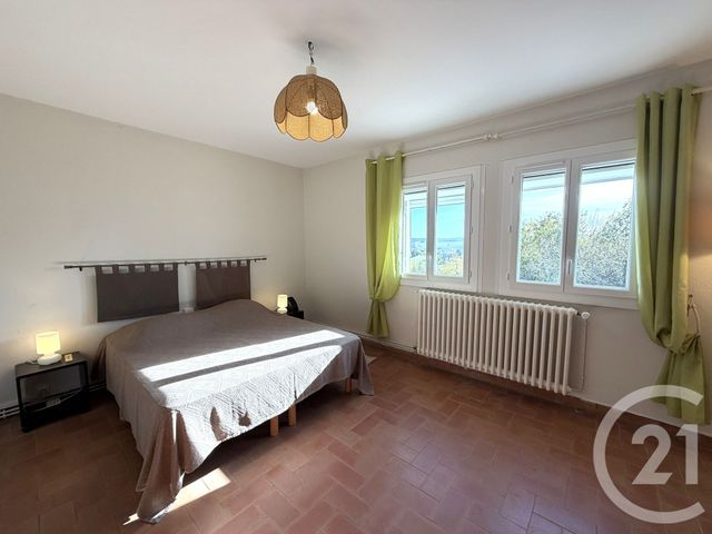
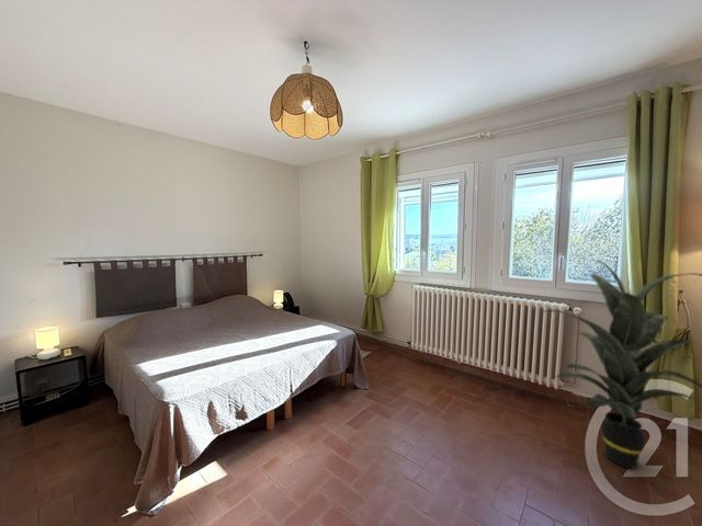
+ indoor plant (616, 357)
